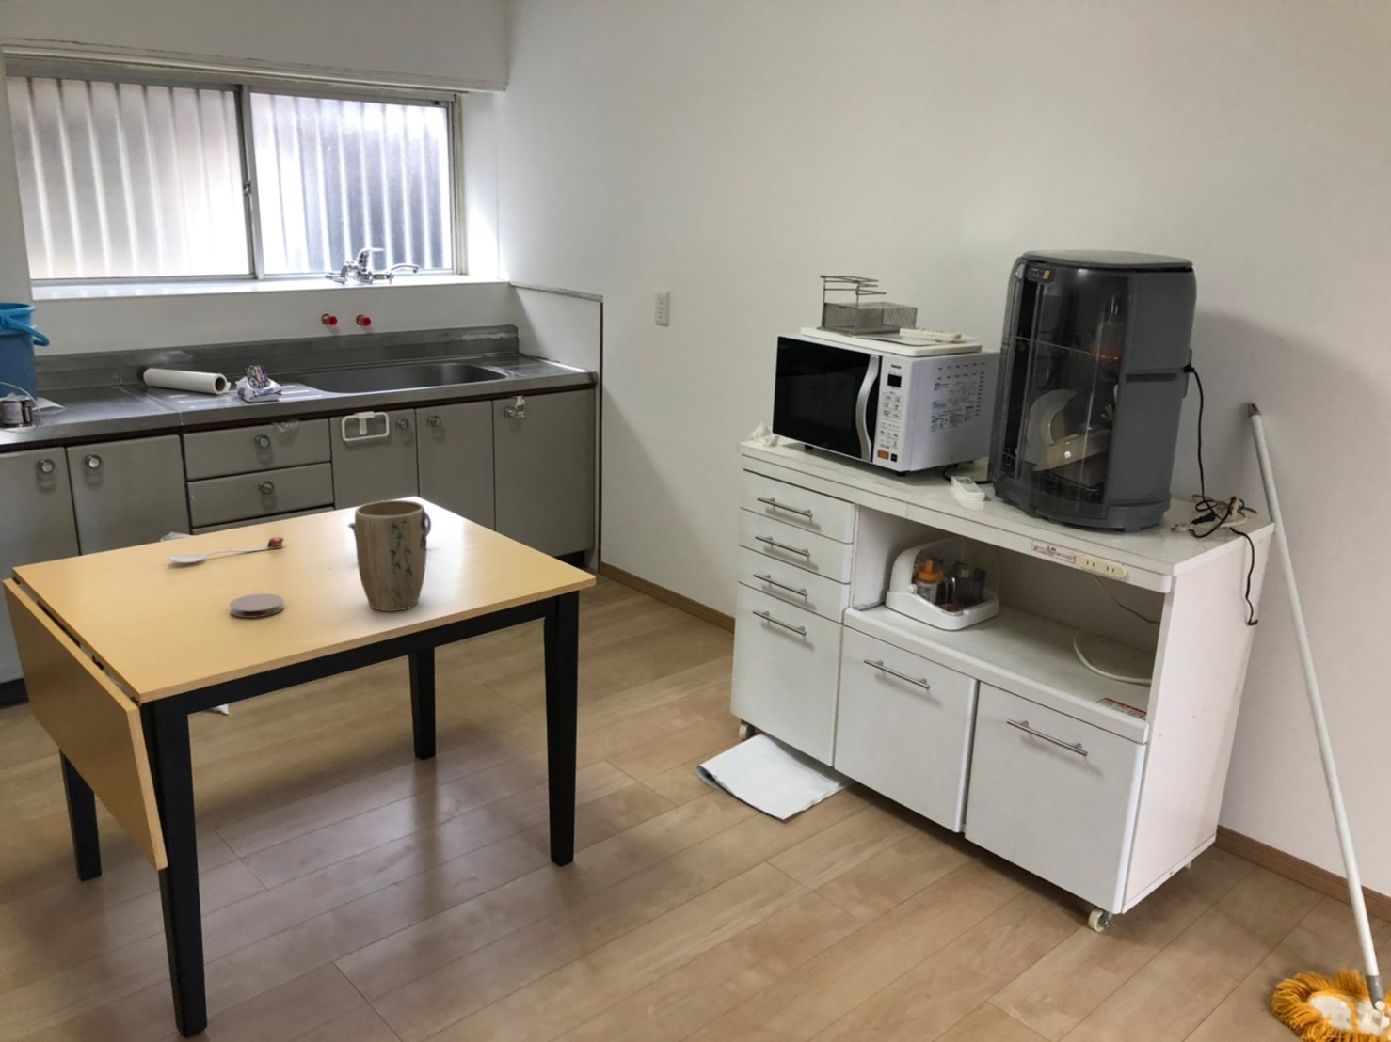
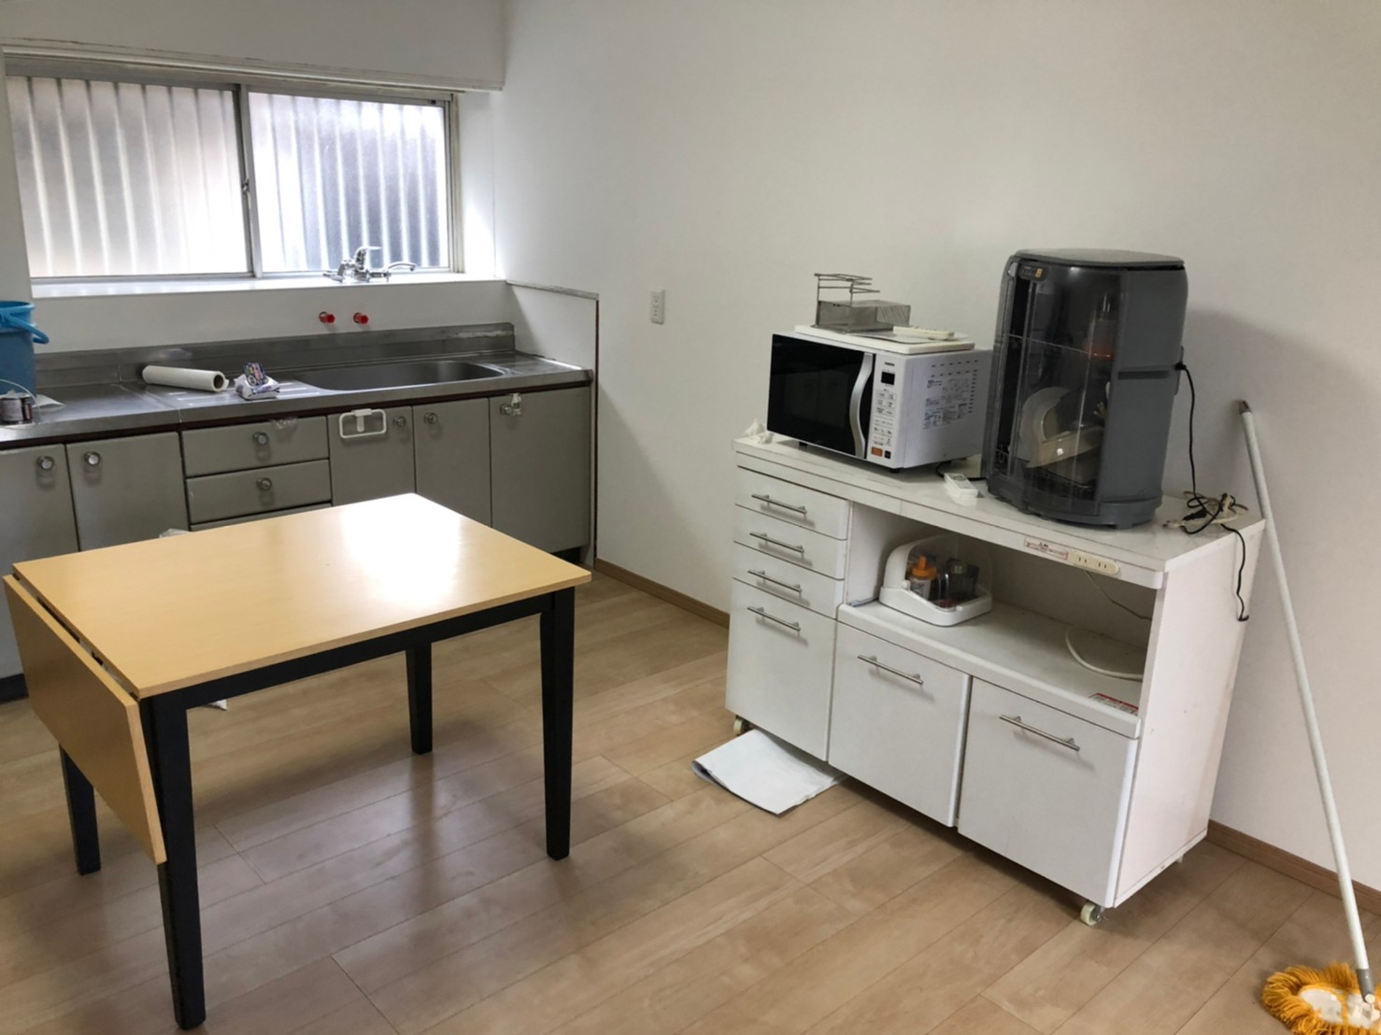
- spoon (227, 551)
- coaster (257, 604)
- teapot (426, 530)
- plant pot (392, 556)
